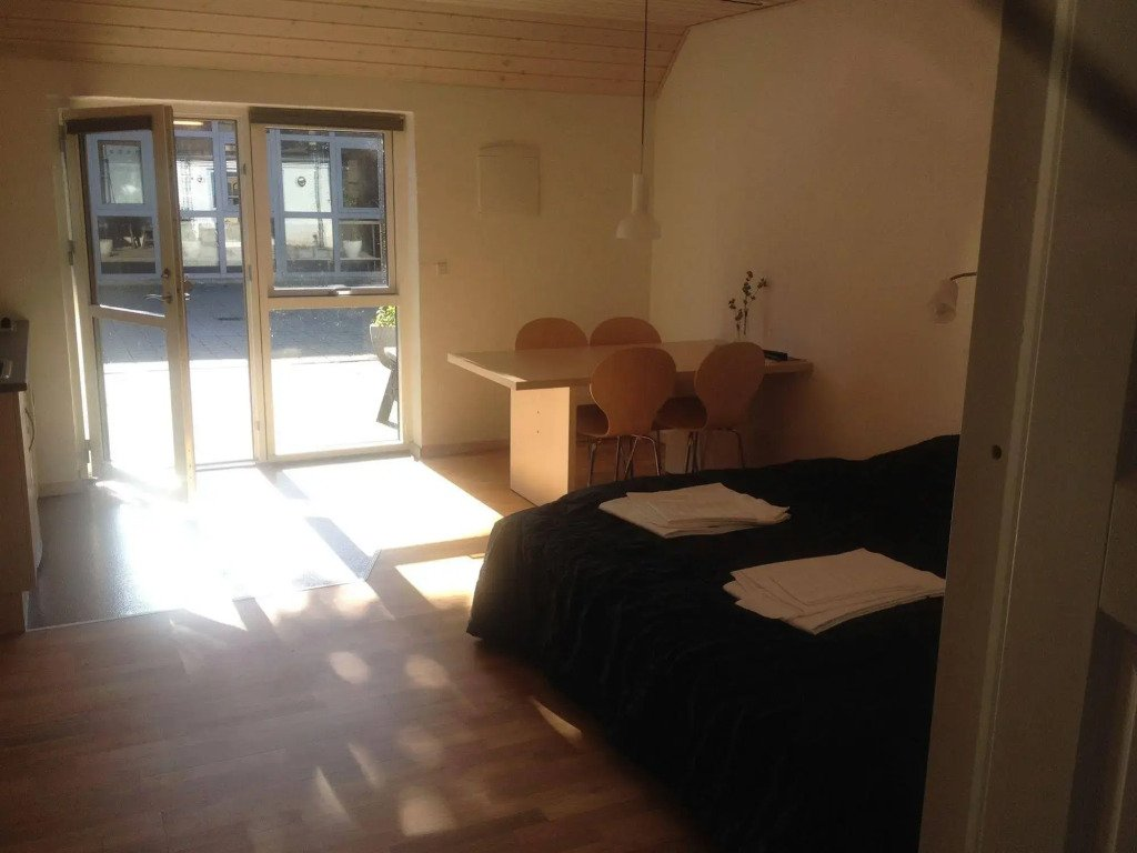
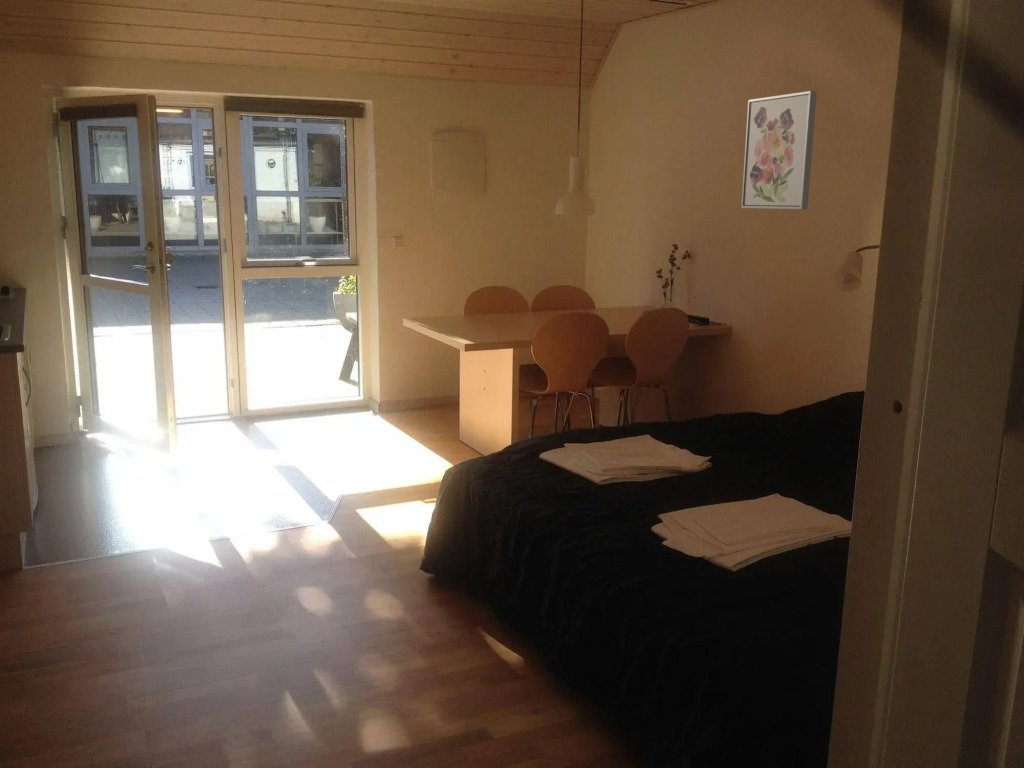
+ wall art (777, 152)
